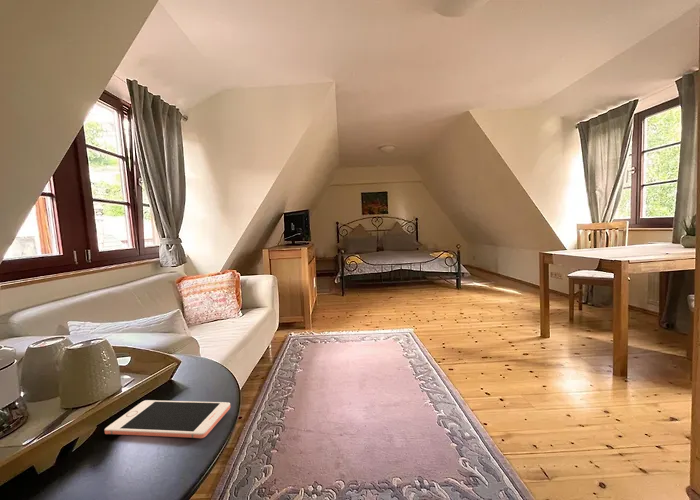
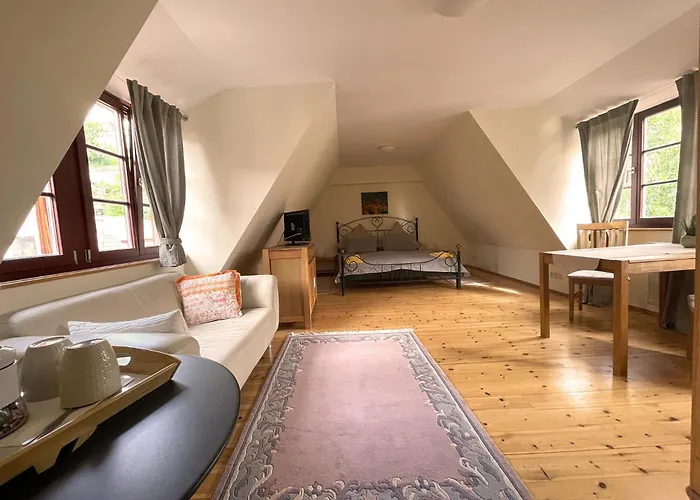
- cell phone (171, 417)
